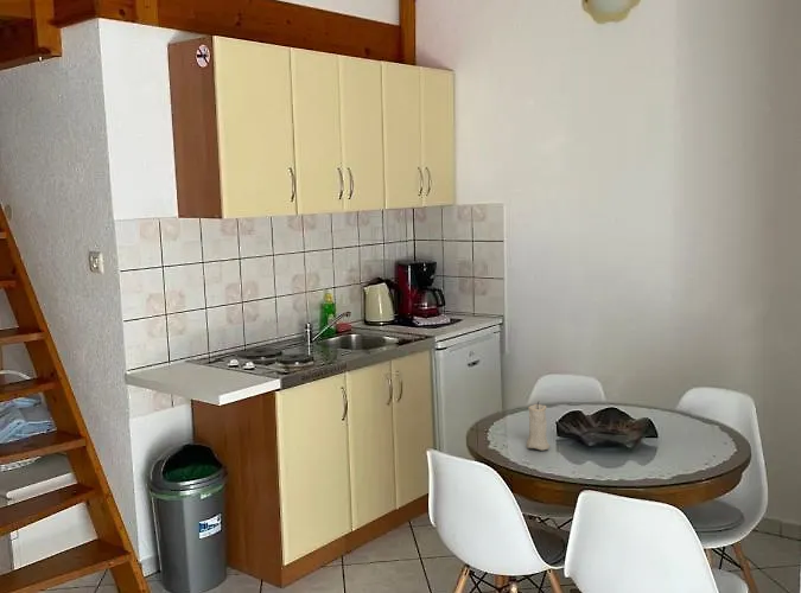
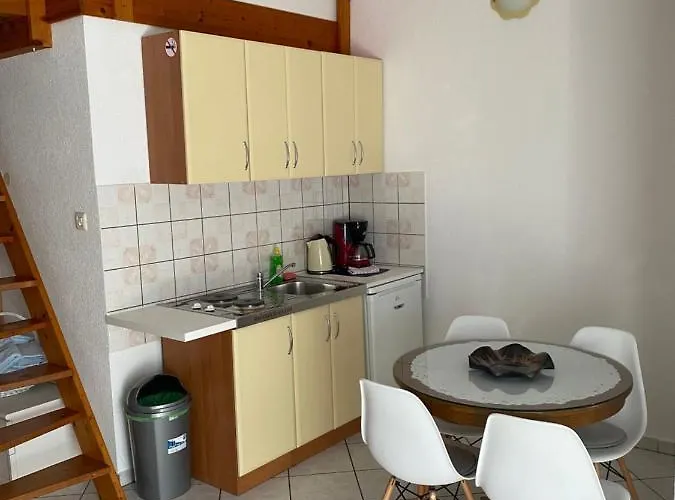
- candle (538, 425)
